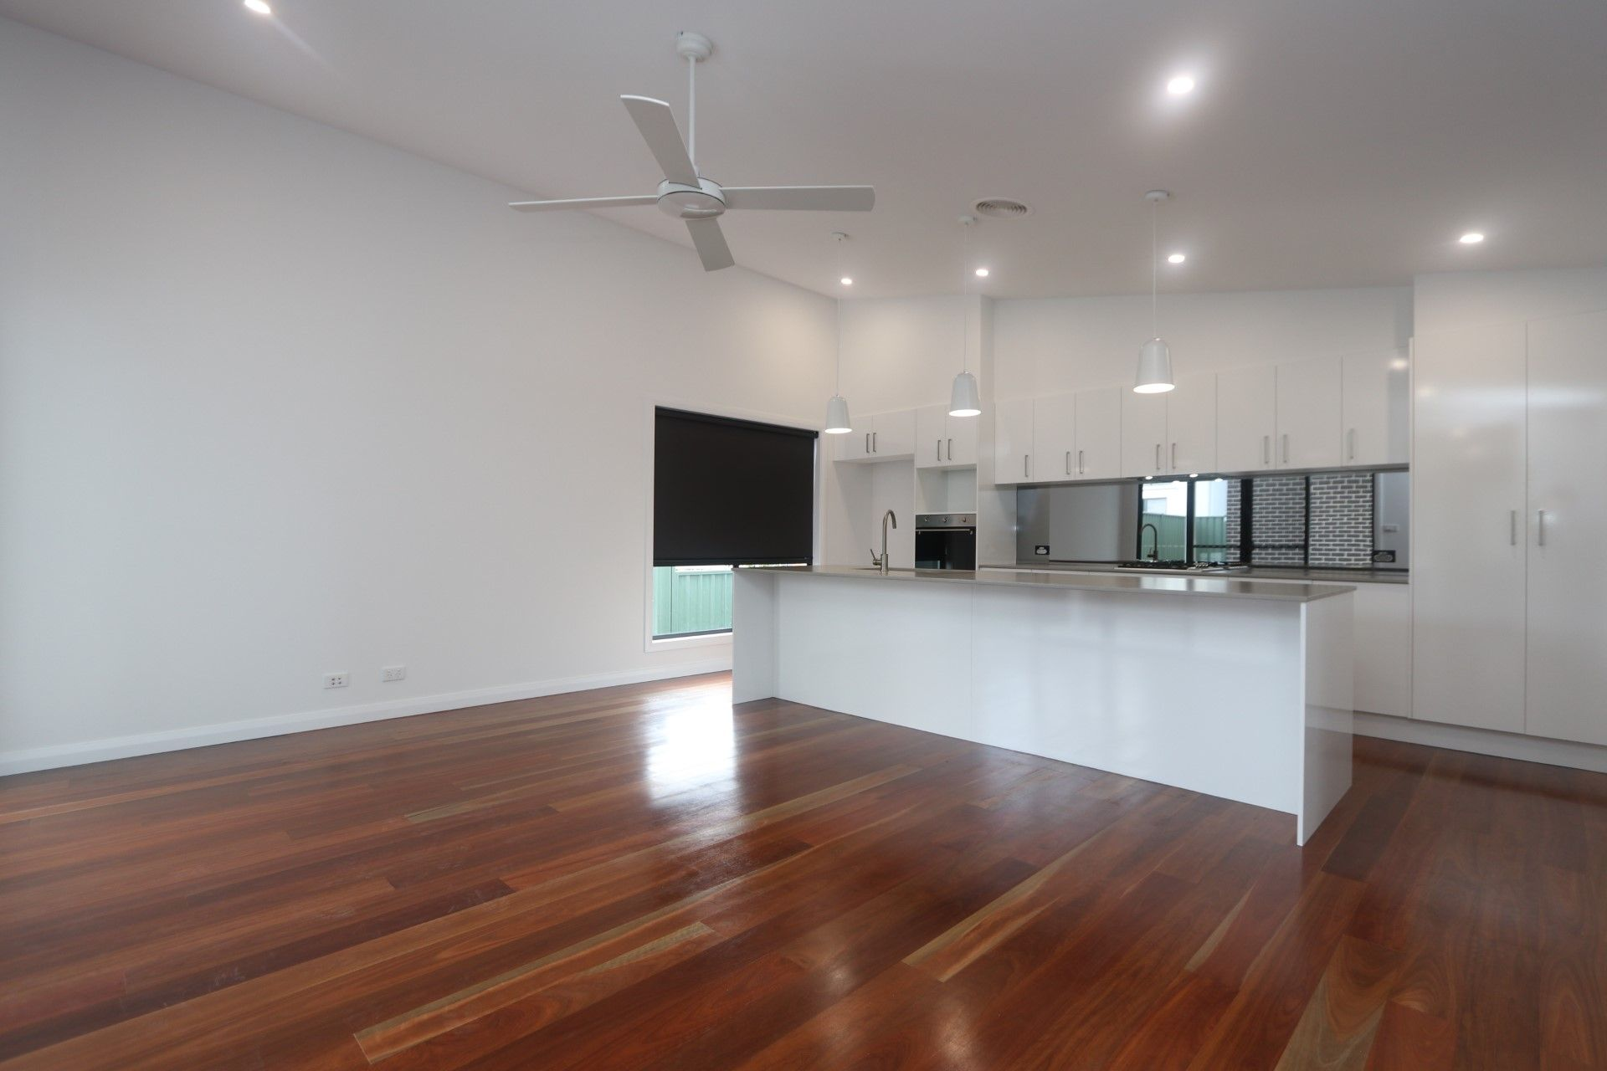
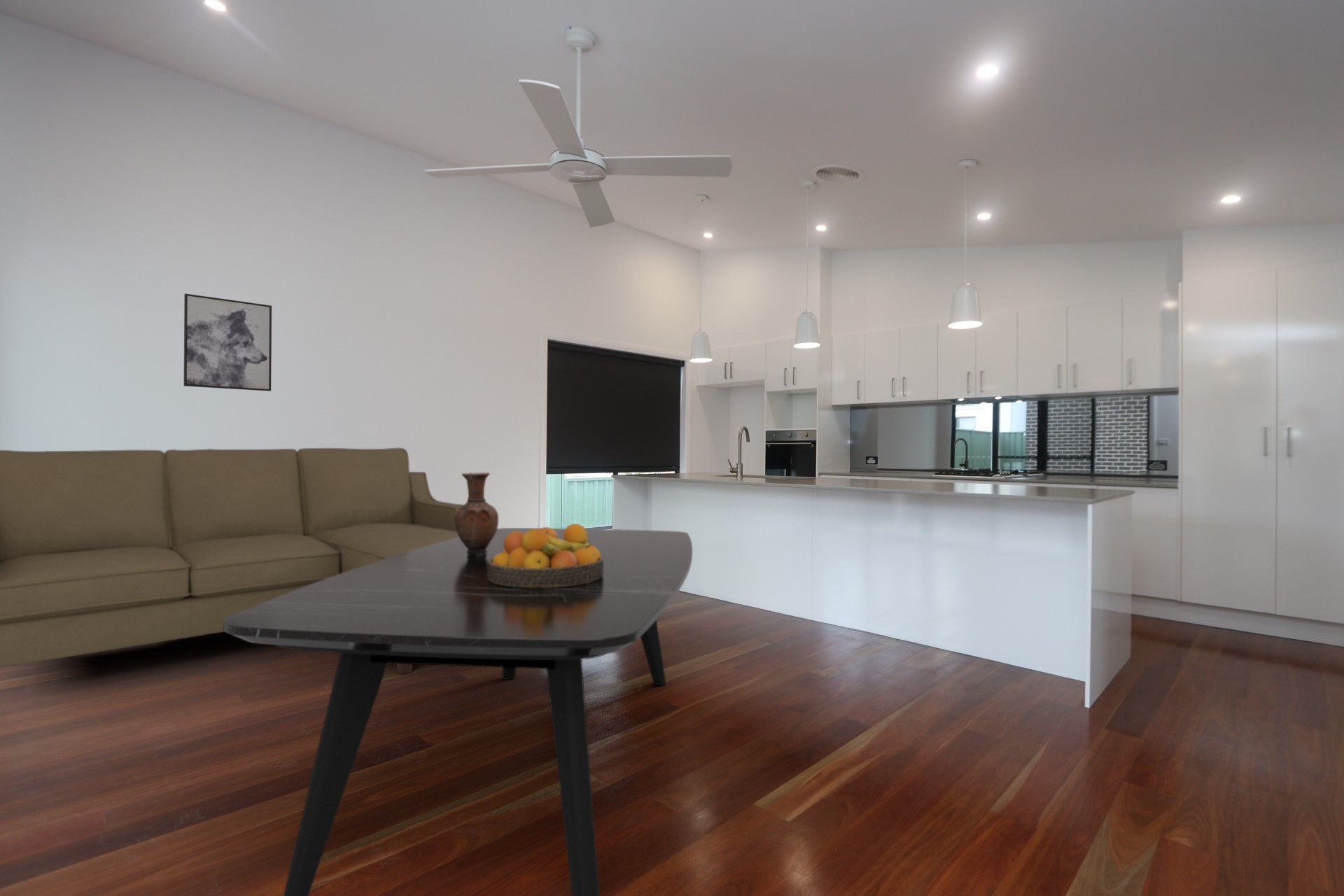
+ vase (477, 512)
+ dining table (535, 658)
+ sofa (267, 548)
+ wall art (229, 344)
+ fruit bowl (547, 550)
